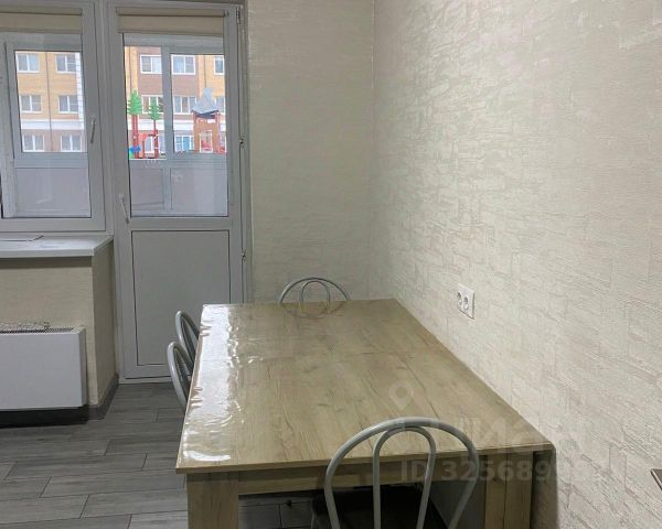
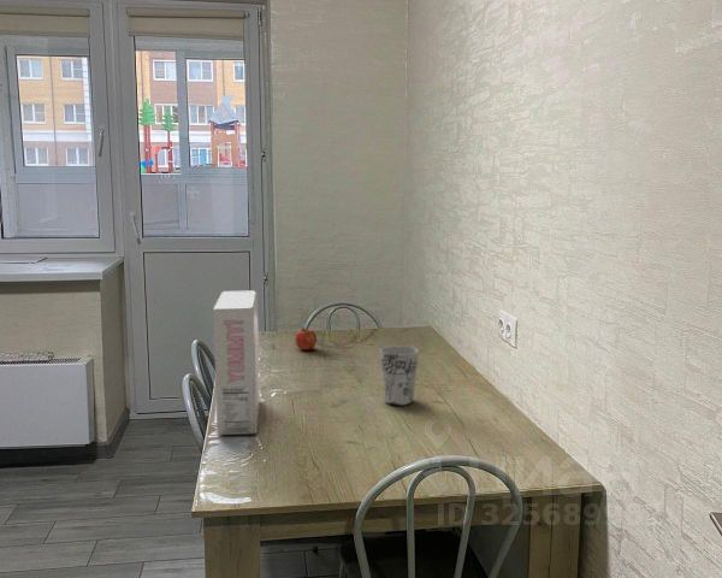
+ cereal box (238, 358)
+ cup (398, 376)
+ fruit (306, 337)
